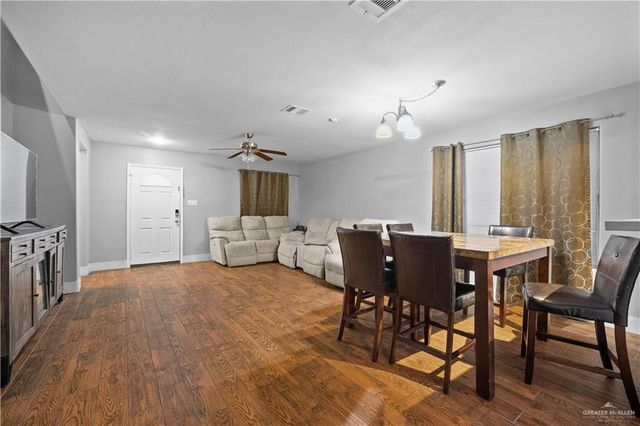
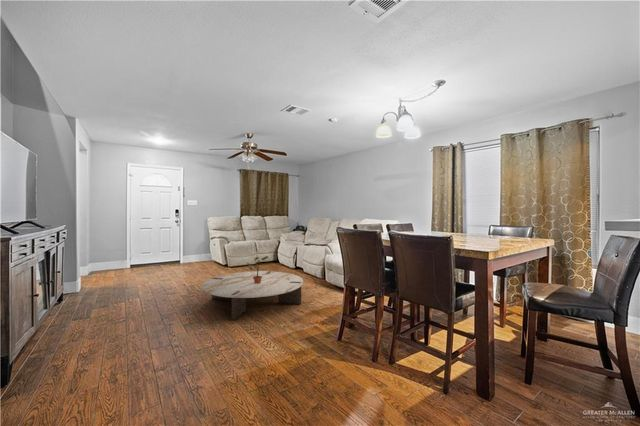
+ coffee table (254, 291)
+ potted plant (258, 268)
